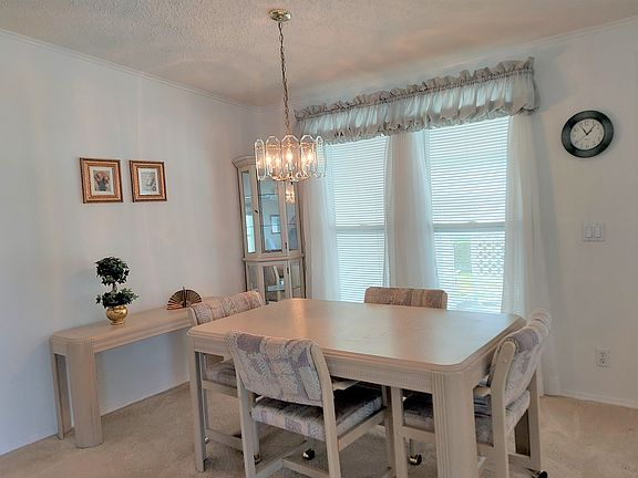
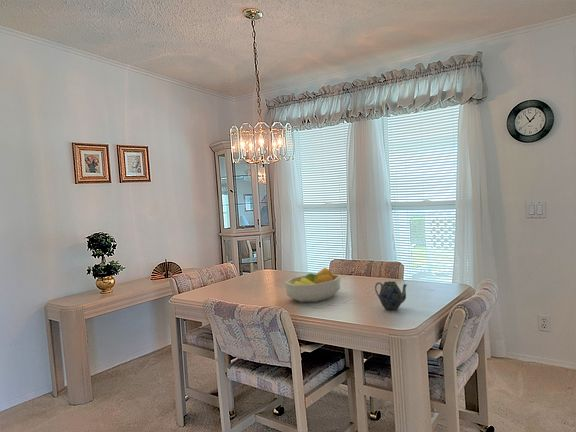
+ fruit bowl (313, 283)
+ teapot (391, 294)
